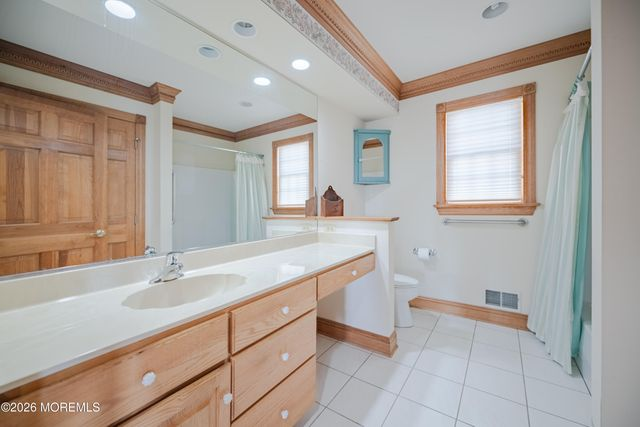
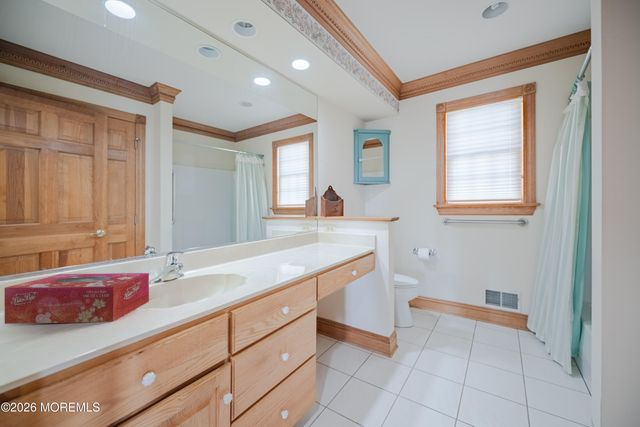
+ tissue box (84, 295)
